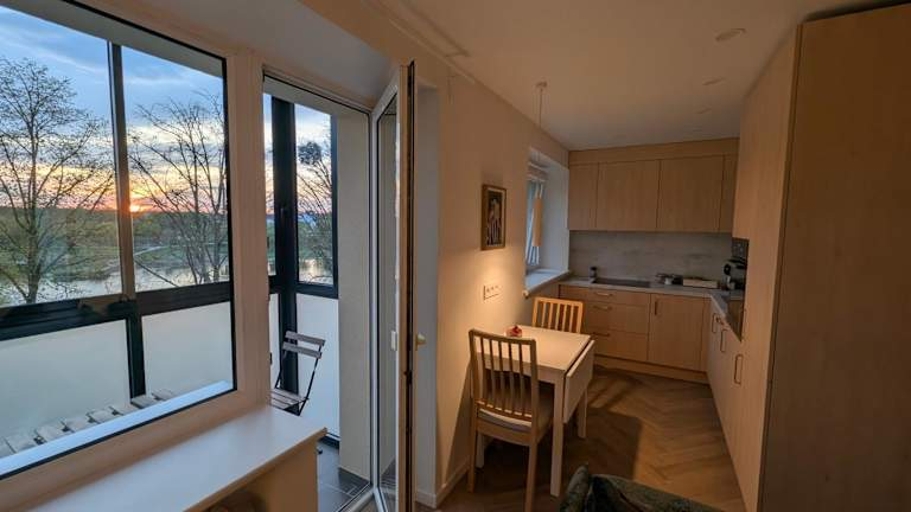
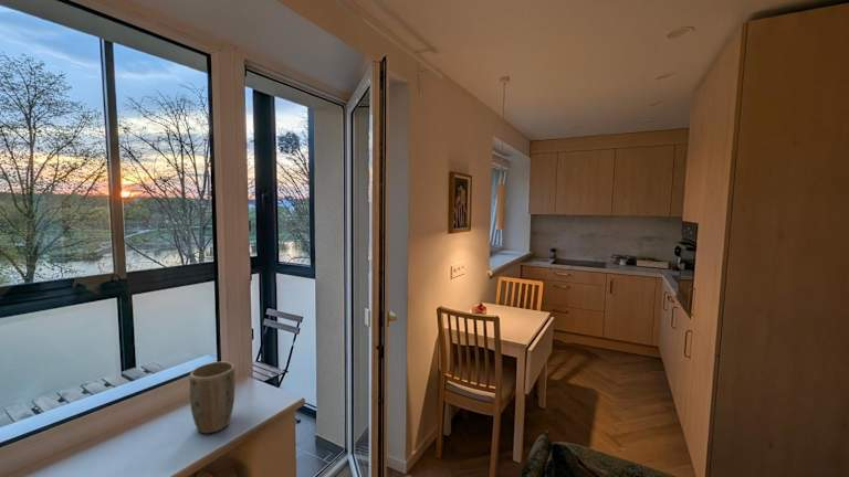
+ plant pot (213, 396)
